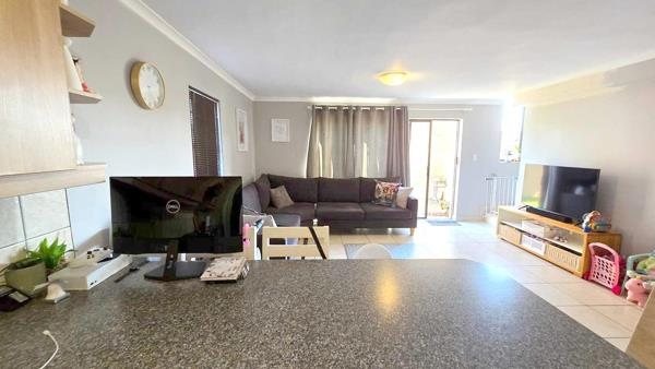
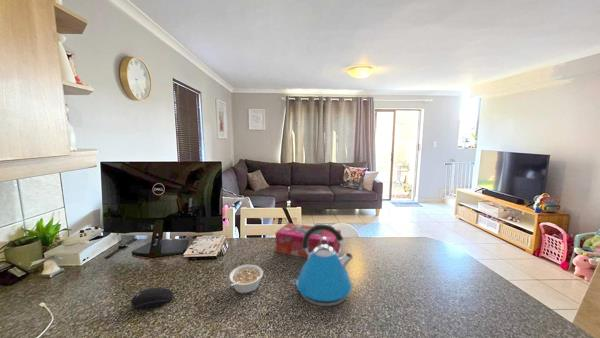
+ tissue box (308, 241)
+ computer mouse (152, 296)
+ legume (246, 279)
+ kettle (322, 257)
